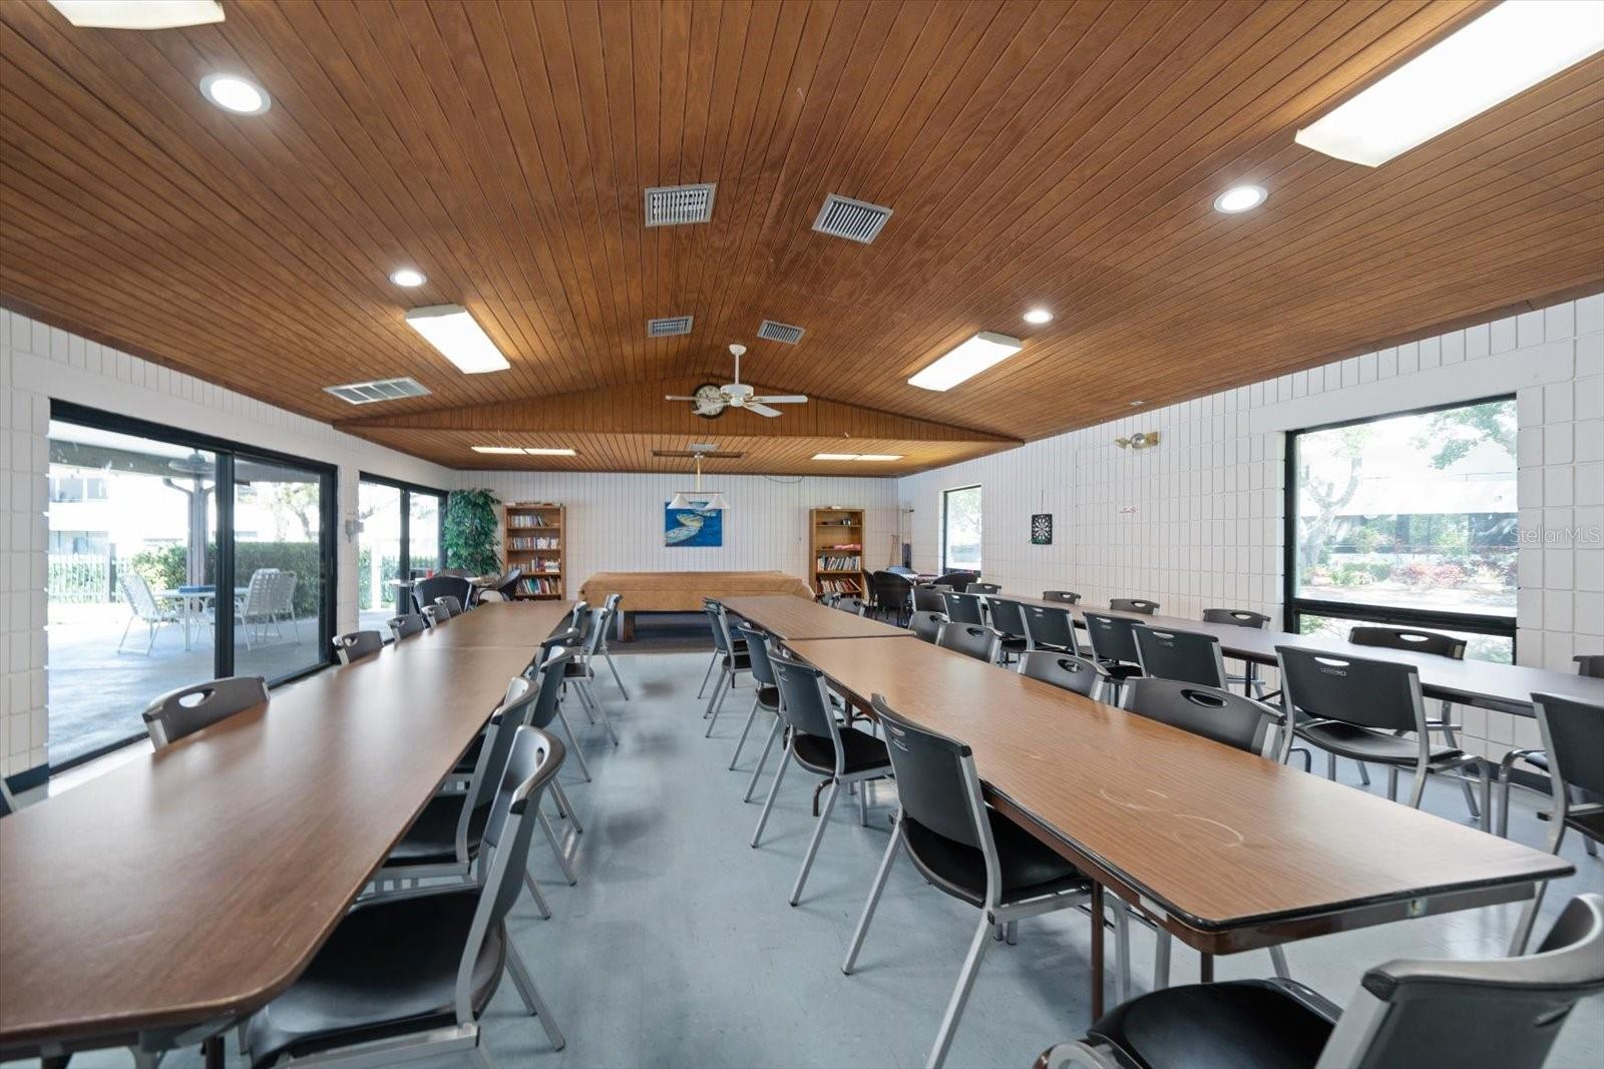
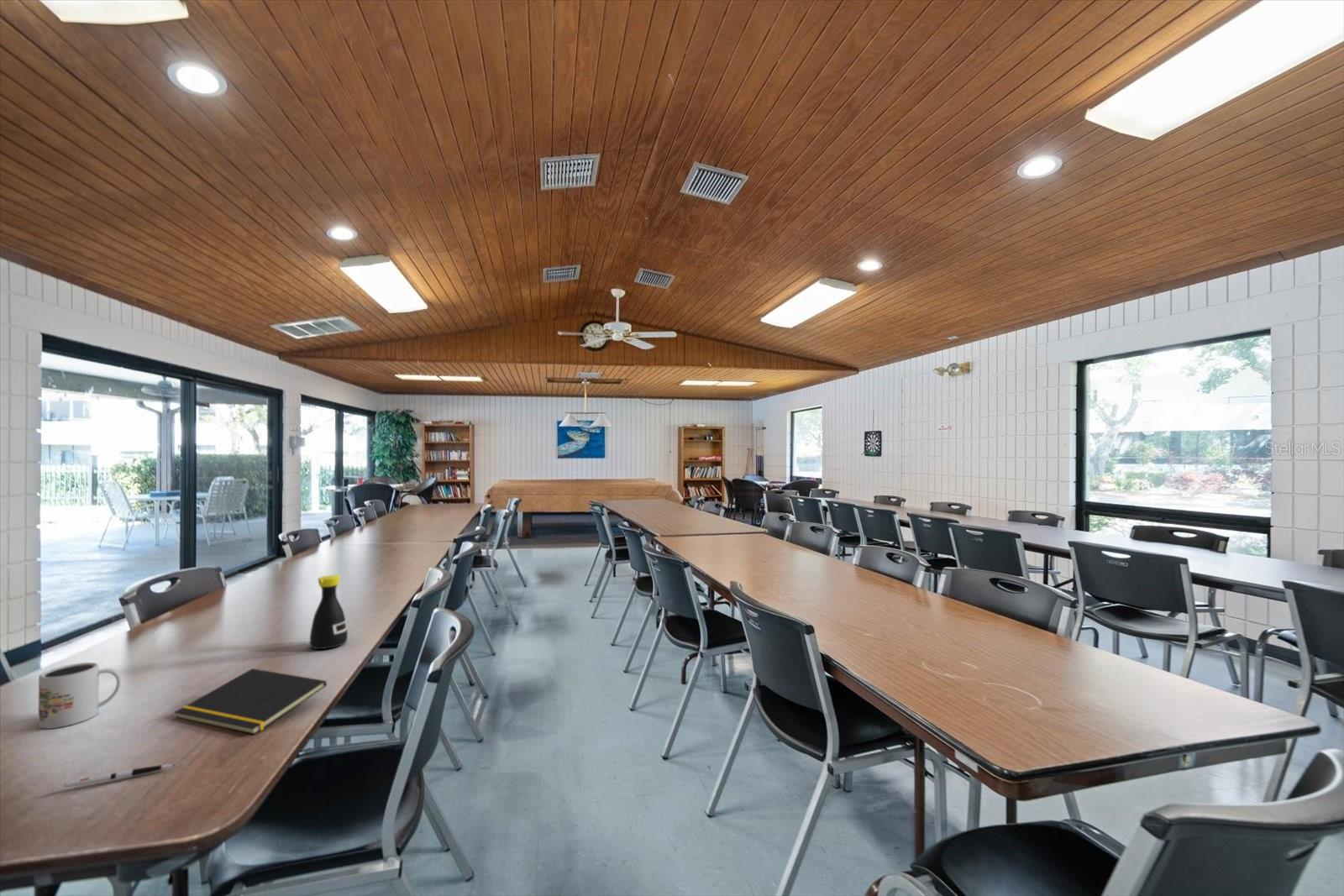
+ mug (81, 691)
+ bottle (328, 610)
+ notepad (253, 698)
+ pen (122, 774)
